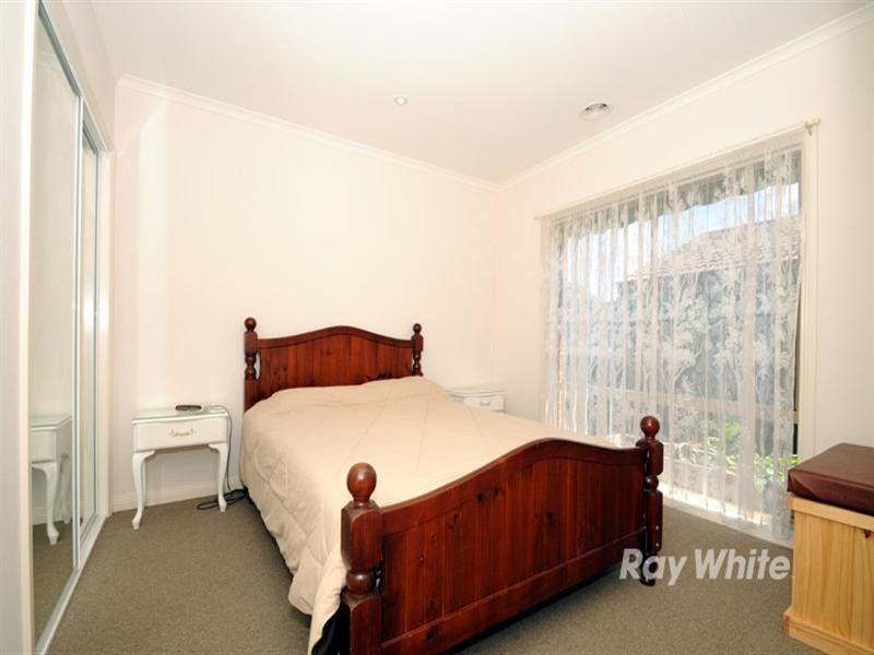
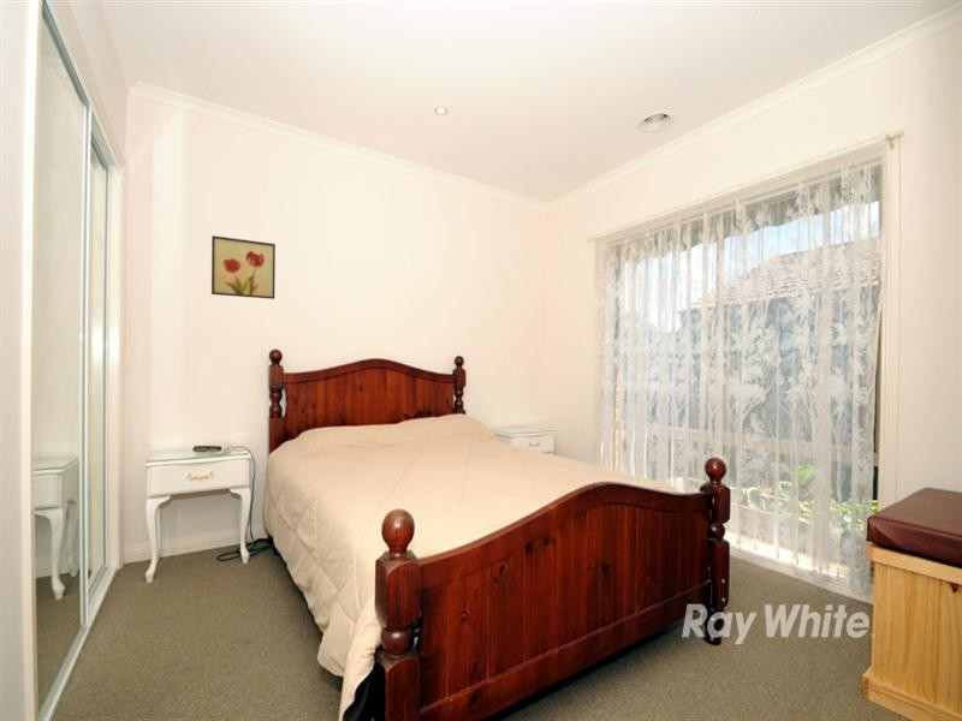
+ wall art (244, 268)
